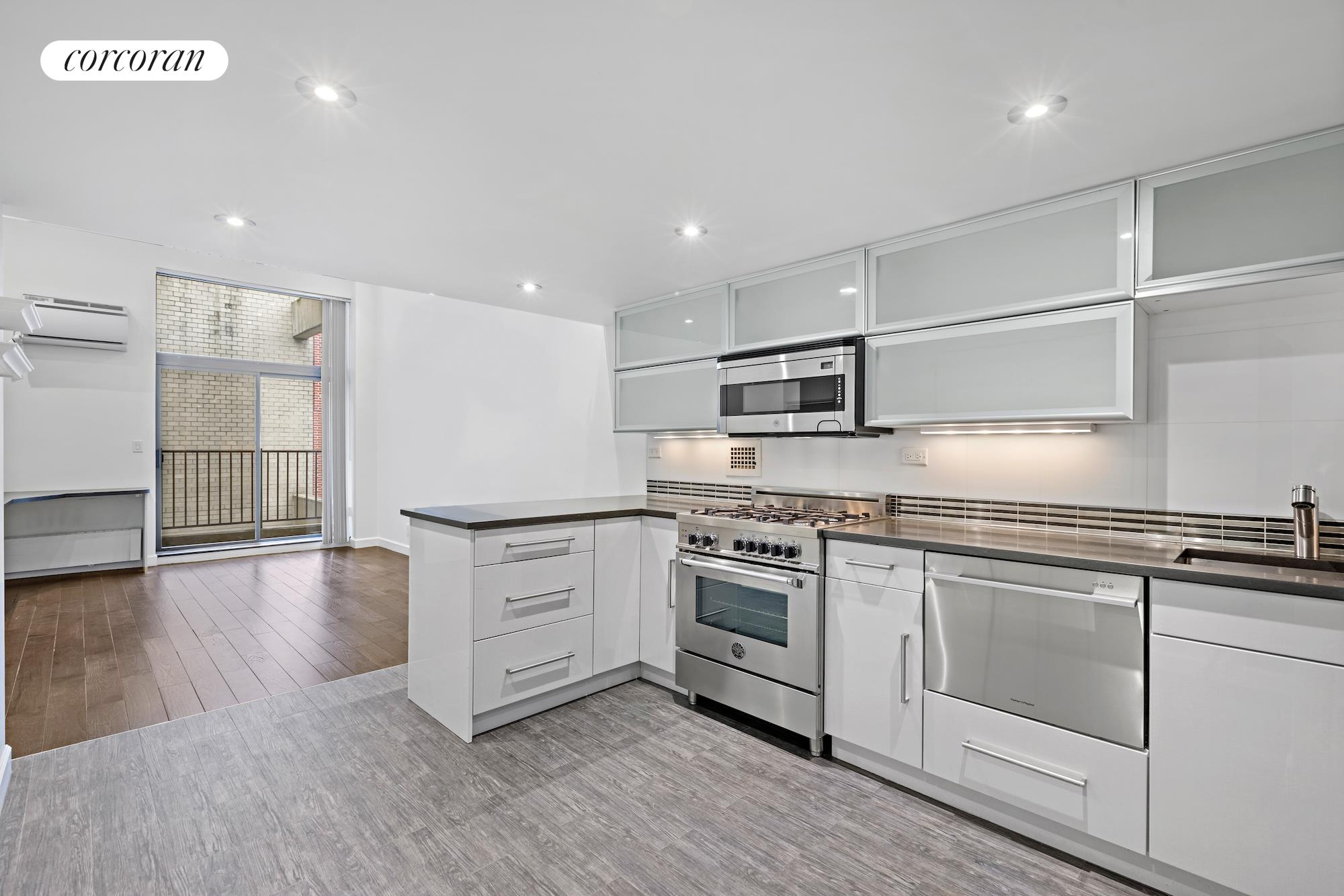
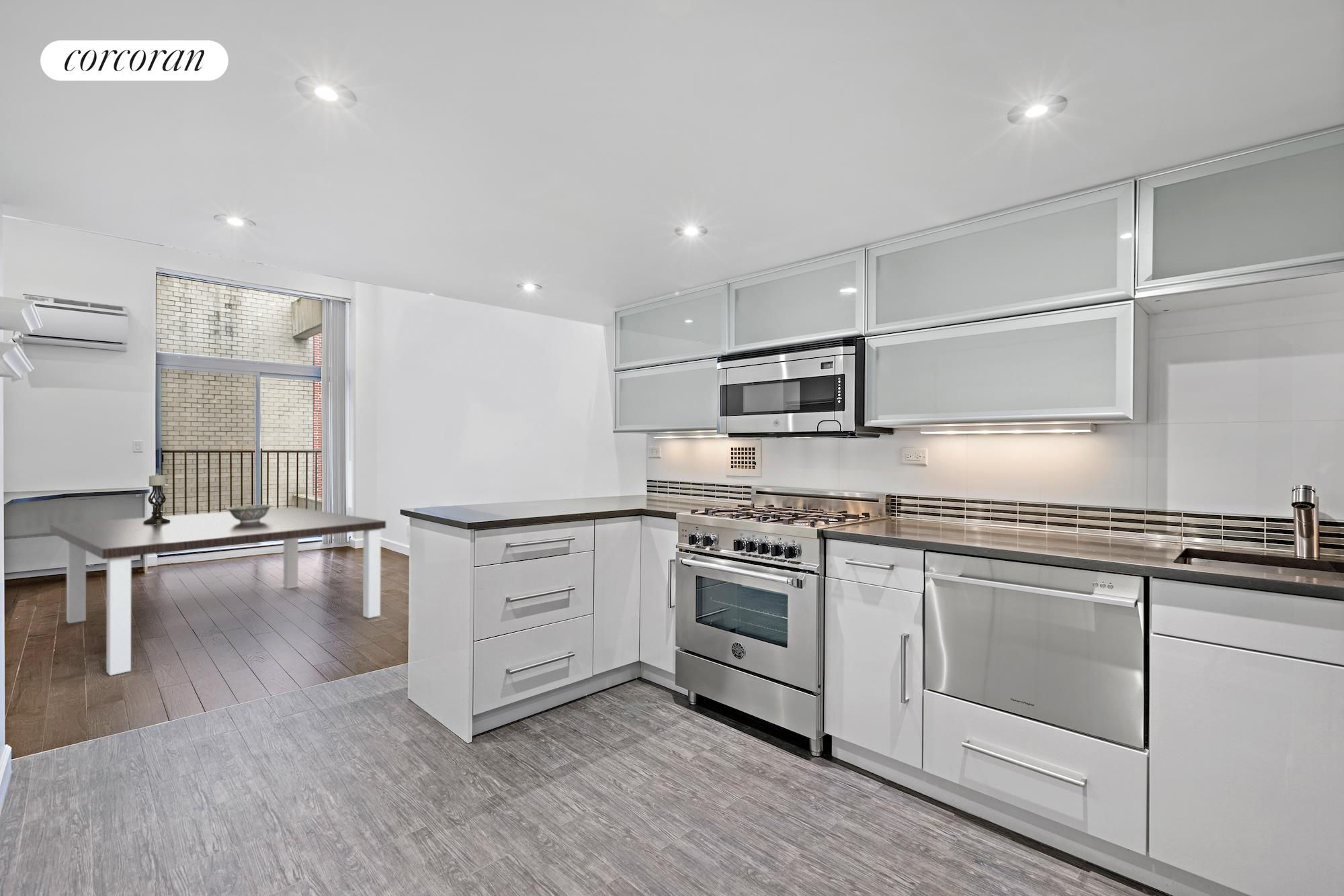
+ dining table (220, 546)
+ candle holder (157, 498)
+ decorative bowl (249, 513)
